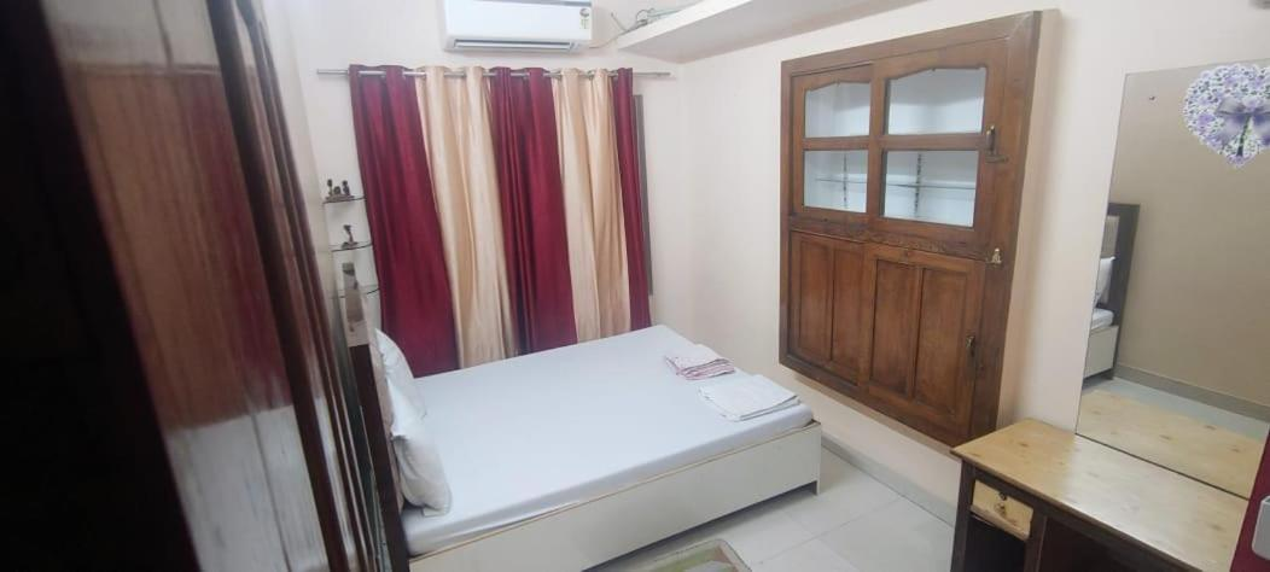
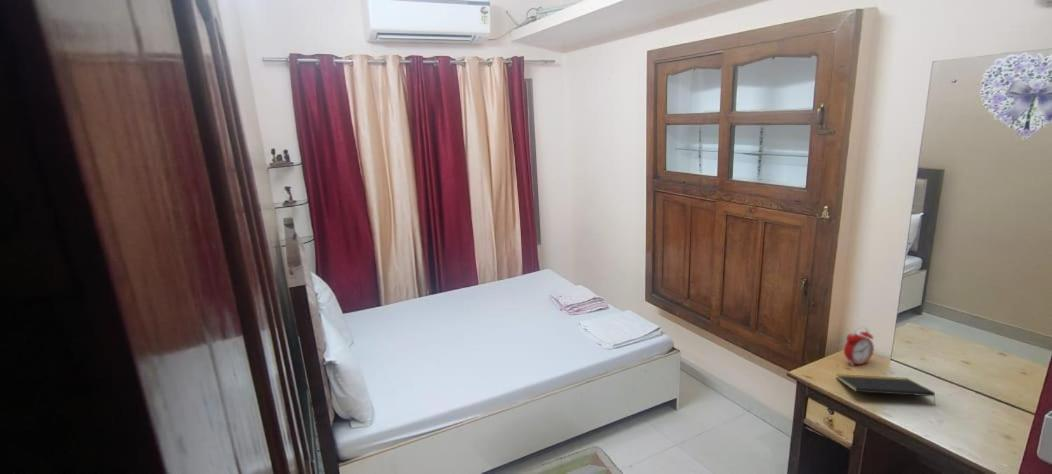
+ alarm clock (859, 345)
+ notepad (882, 384)
